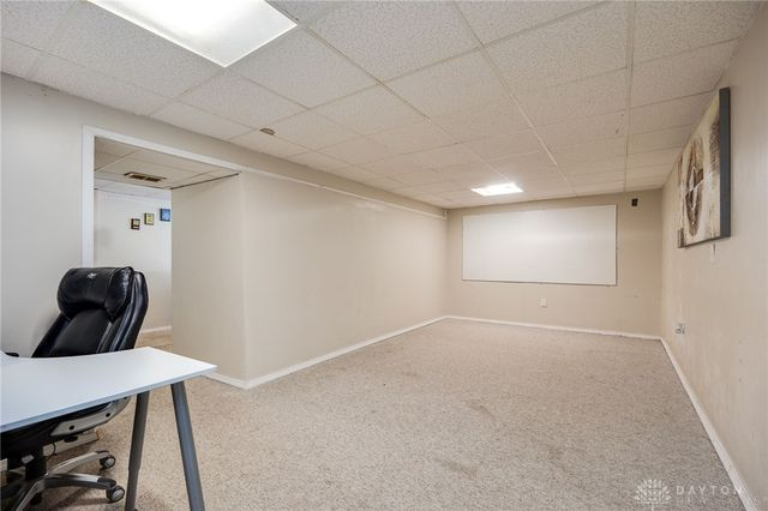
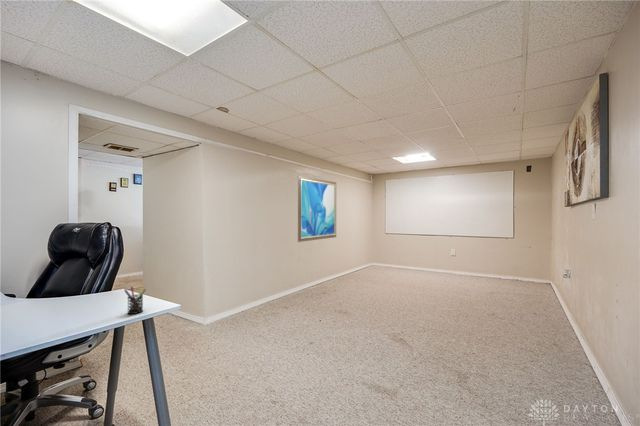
+ pen holder (136, 299)
+ wall art (319, 209)
